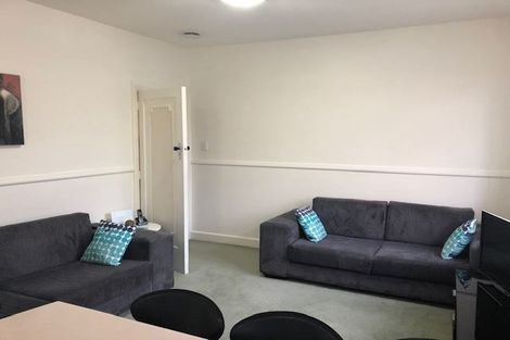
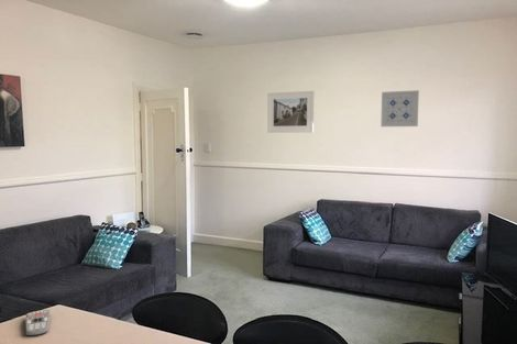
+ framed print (289, 112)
+ wall art (399, 109)
+ remote control (37, 322)
